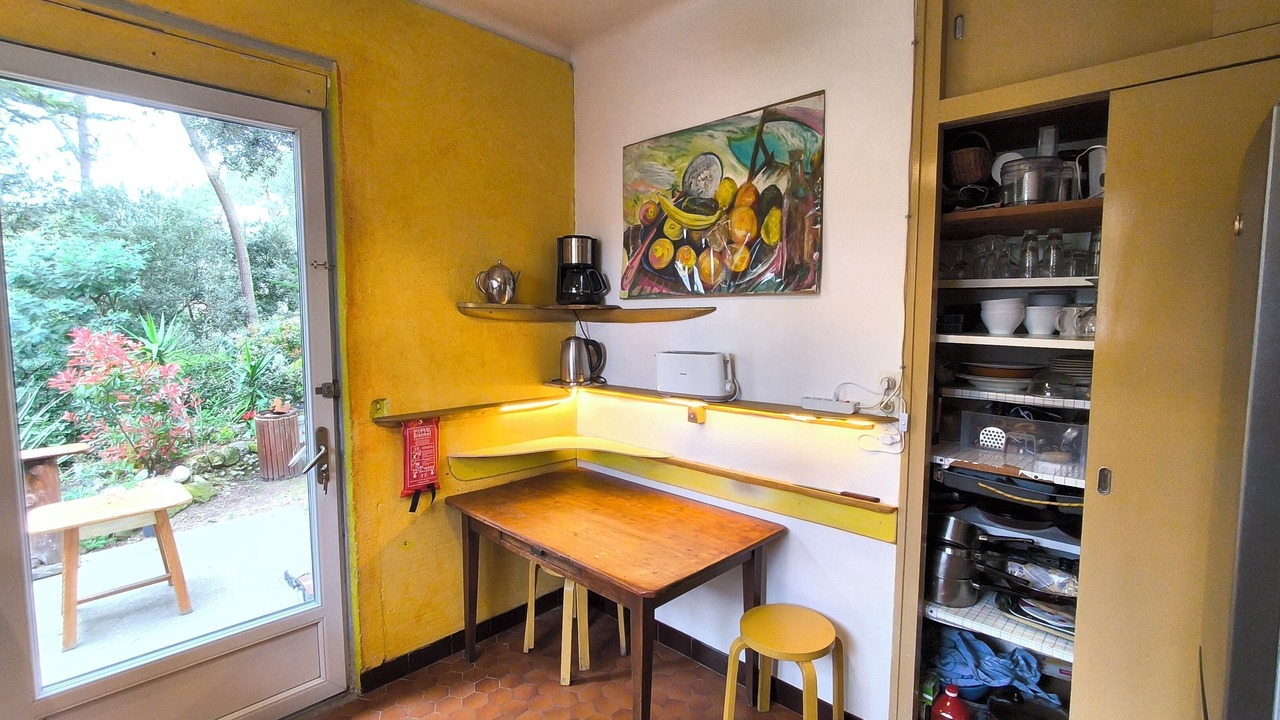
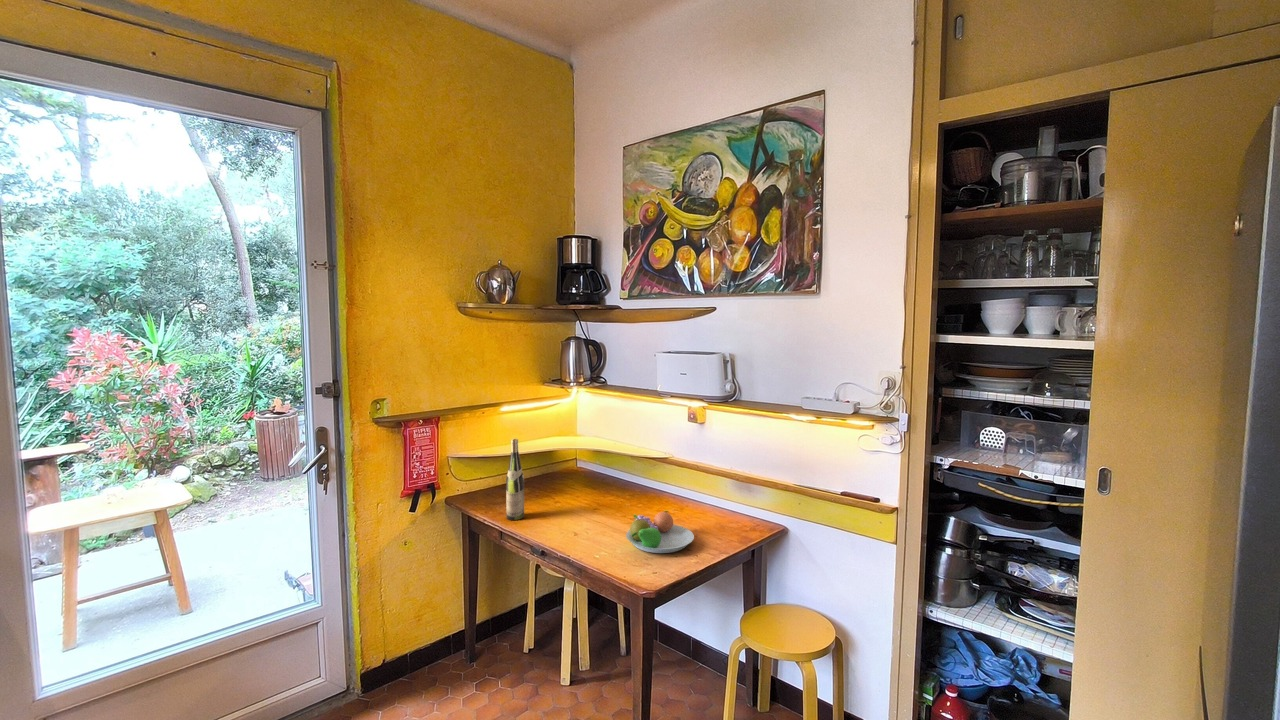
+ fruit bowl (657, 529)
+ wine bottle (515, 478)
